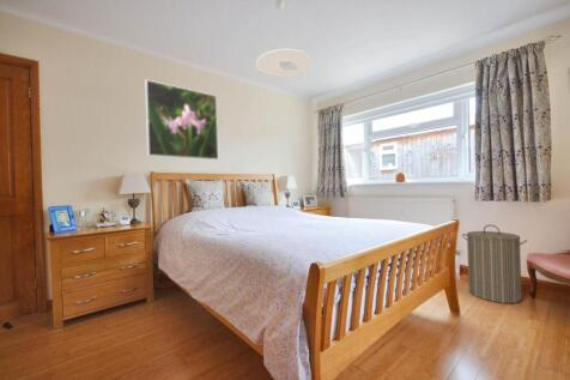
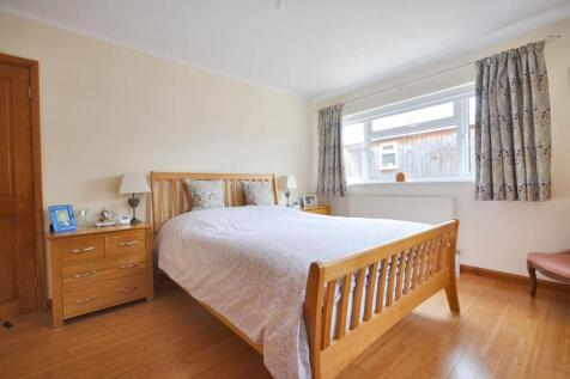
- ceiling light (284, 61)
- laundry hamper (492, 259)
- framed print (184, 122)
